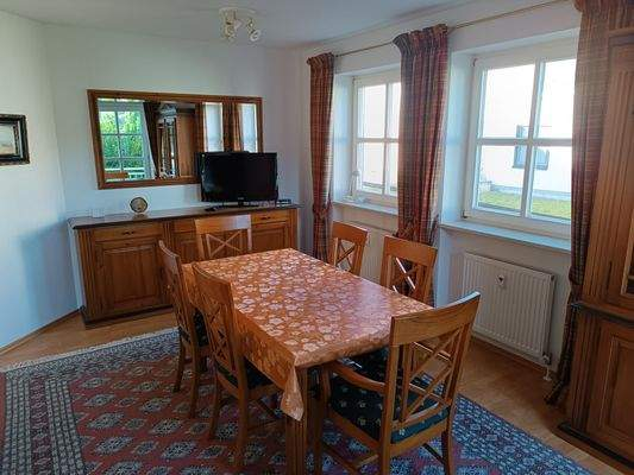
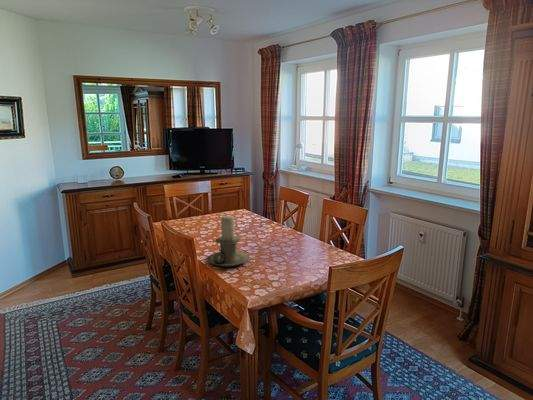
+ candle holder (228, 238)
